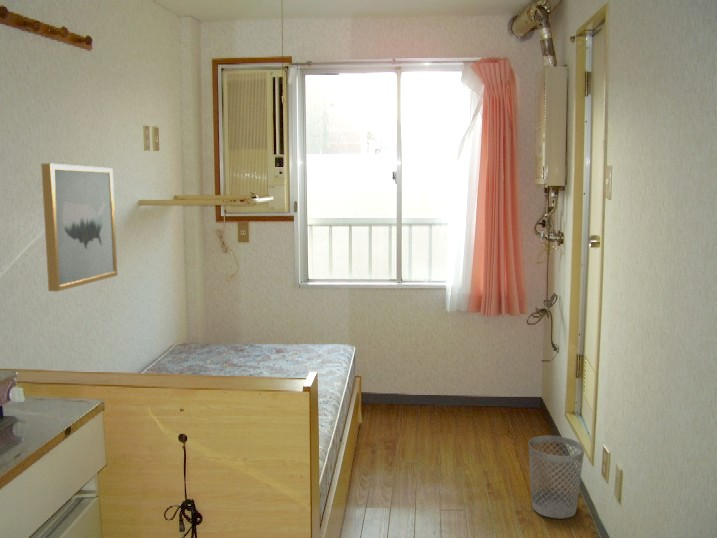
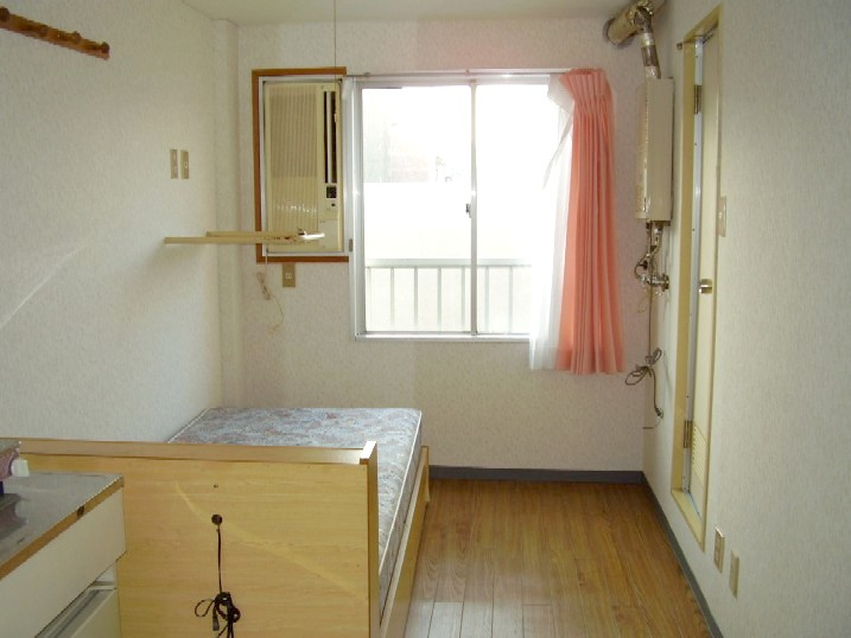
- wall art (83, 225)
- wastebasket (554, 477)
